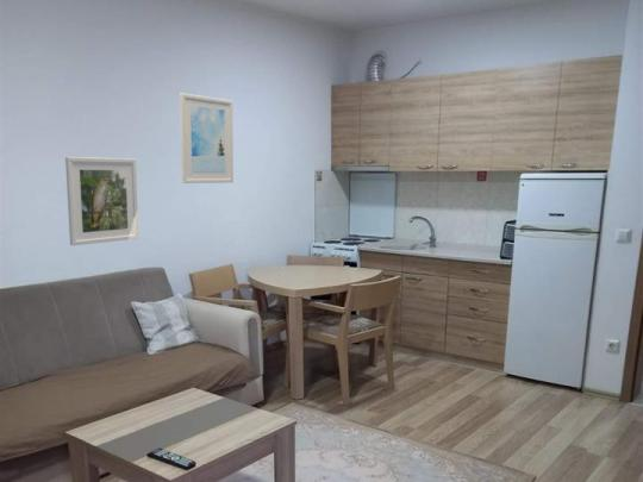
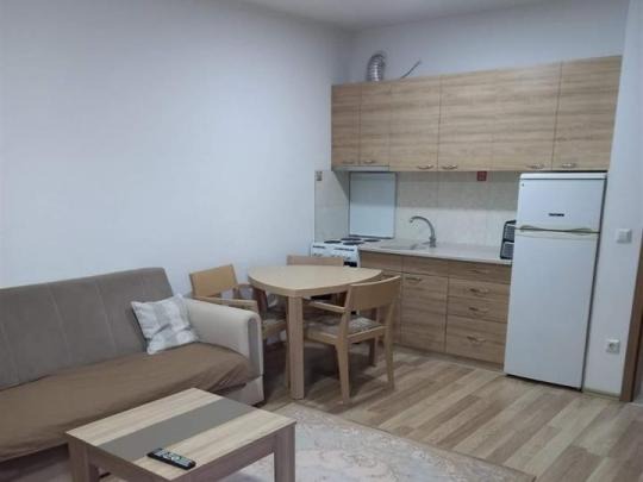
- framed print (104, 200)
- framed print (207, 140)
